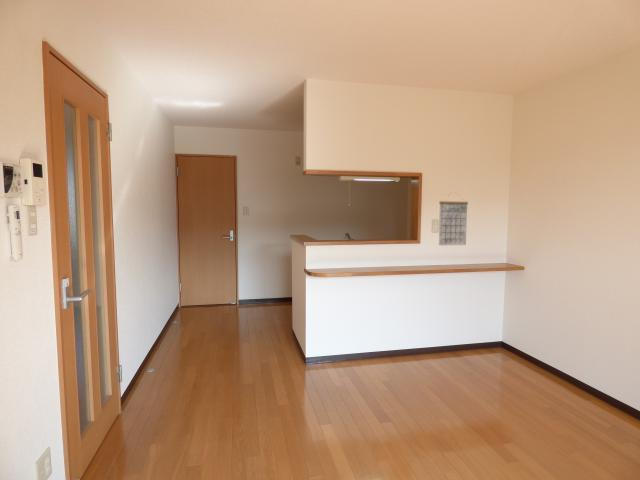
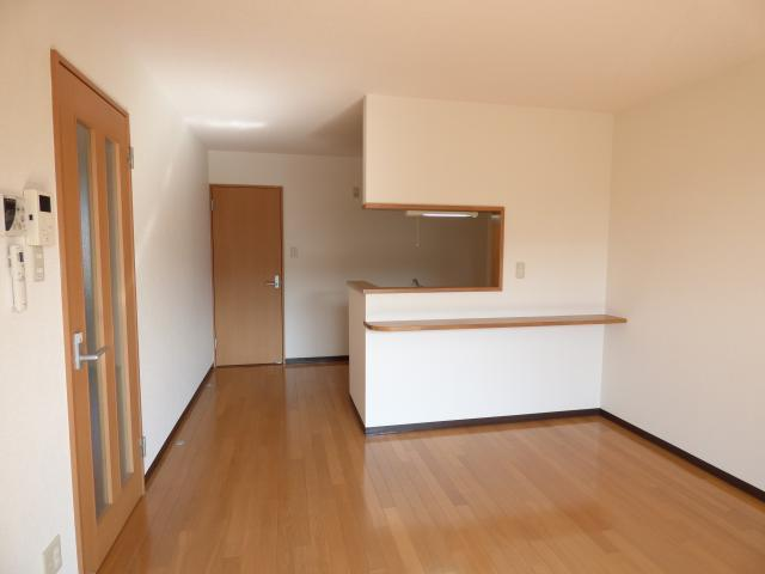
- calendar (453, 218)
